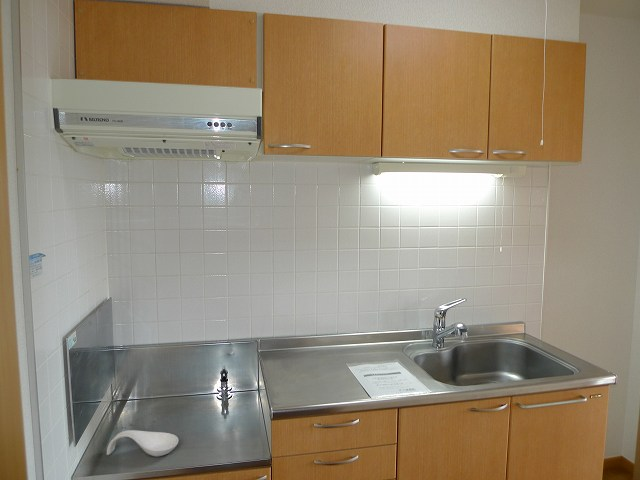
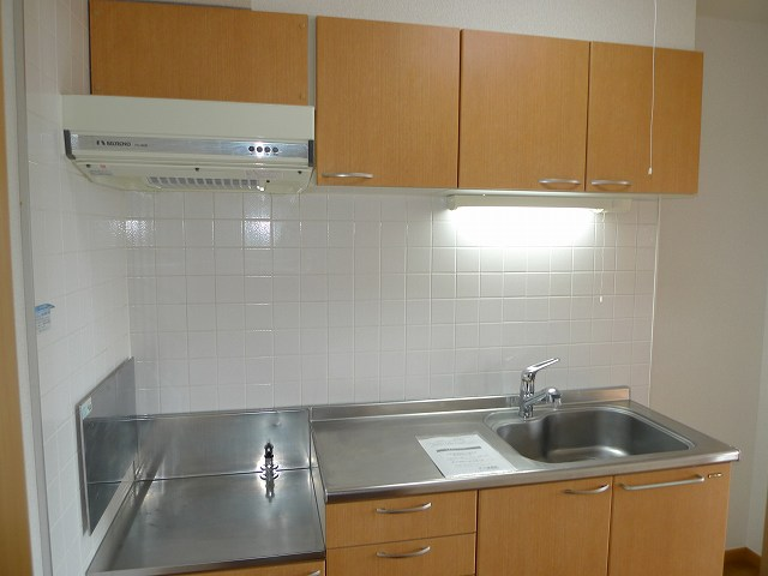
- spoon rest (143, 442)
